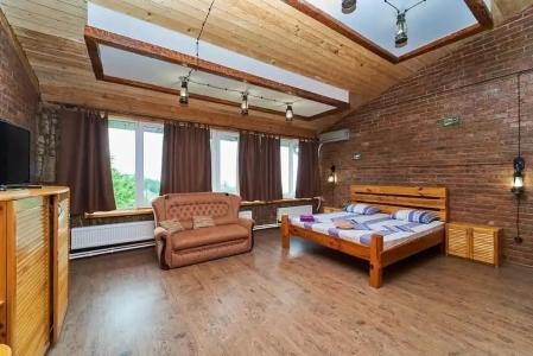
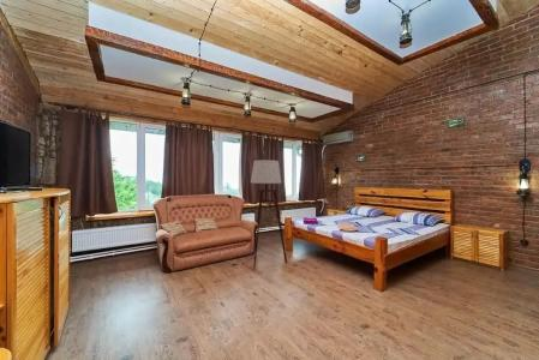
+ floor lamp (258, 211)
